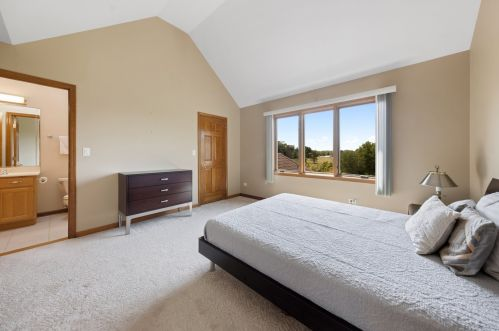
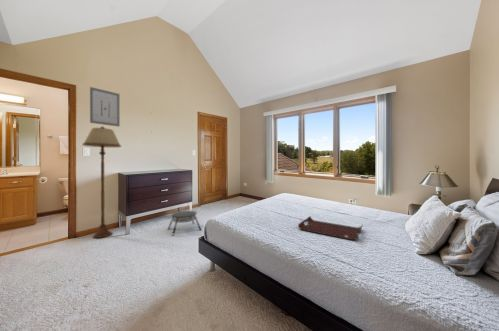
+ serving tray (330, 226)
+ wall art (105, 107)
+ floor lamp (102, 180)
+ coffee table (184, 221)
